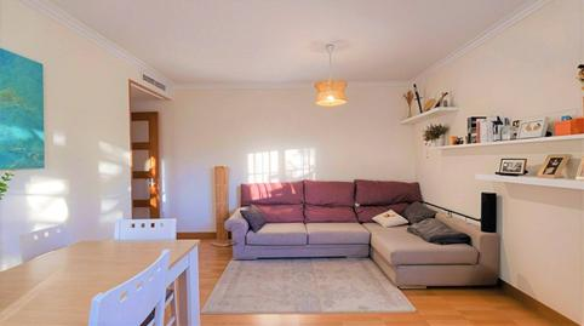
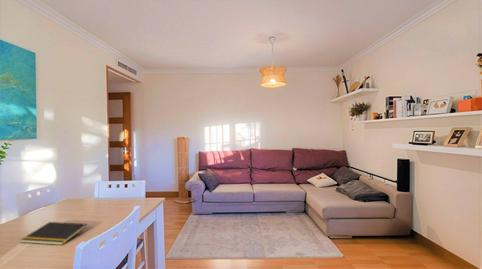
+ notepad (55, 232)
